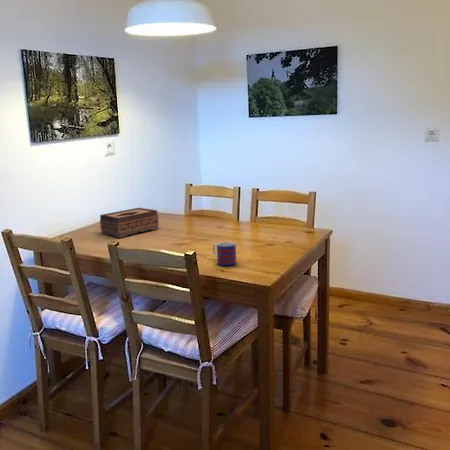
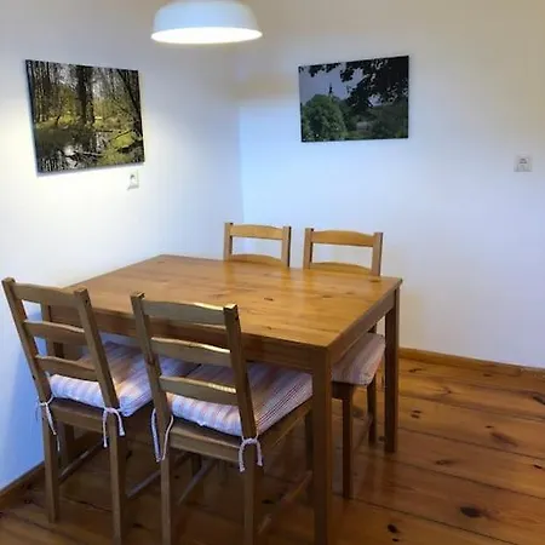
- mug (223, 252)
- tissue box (129, 222)
